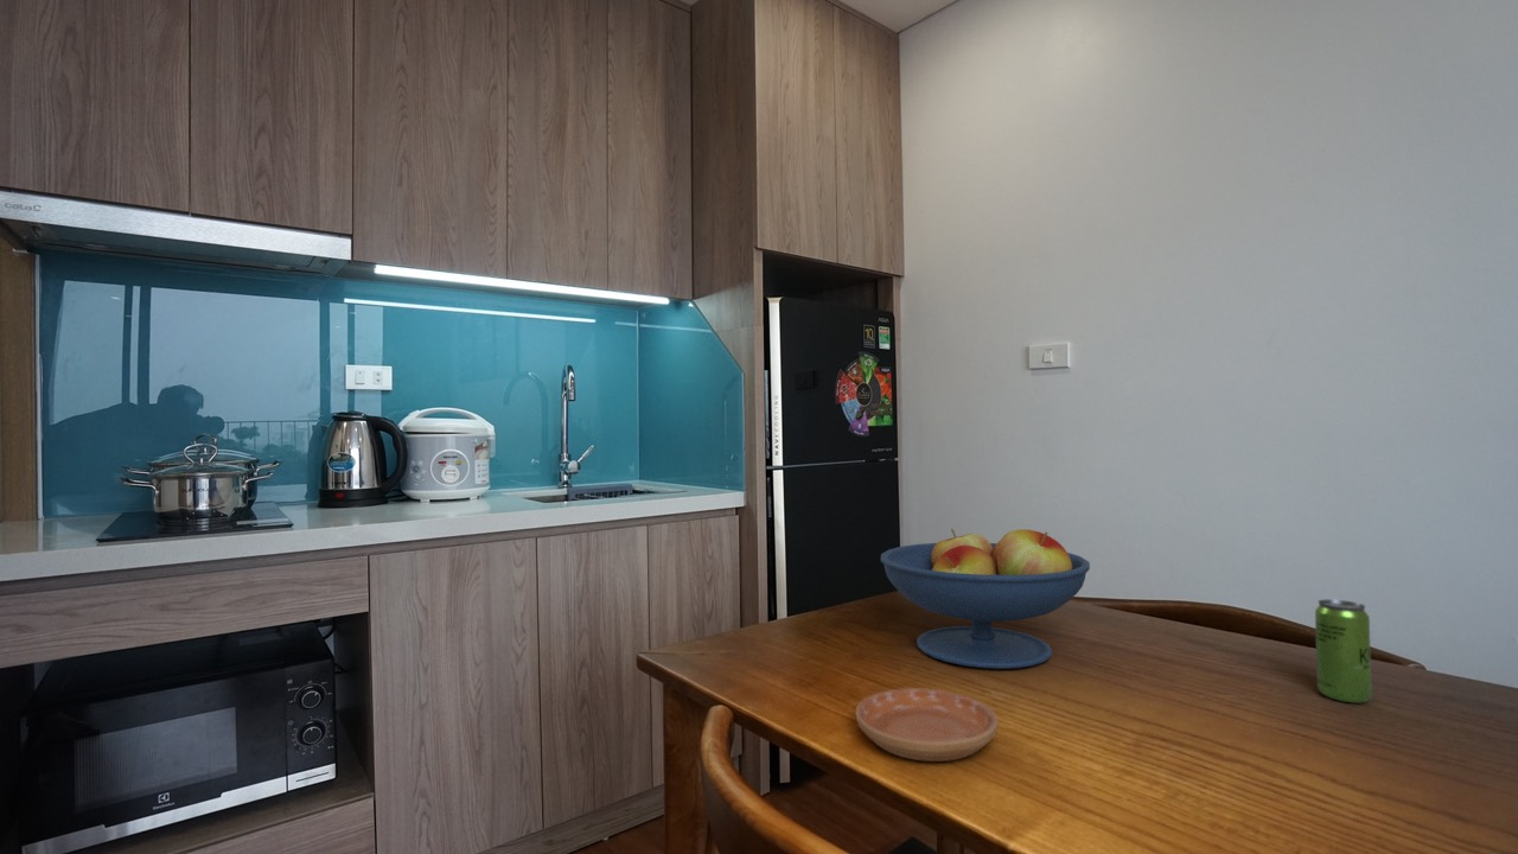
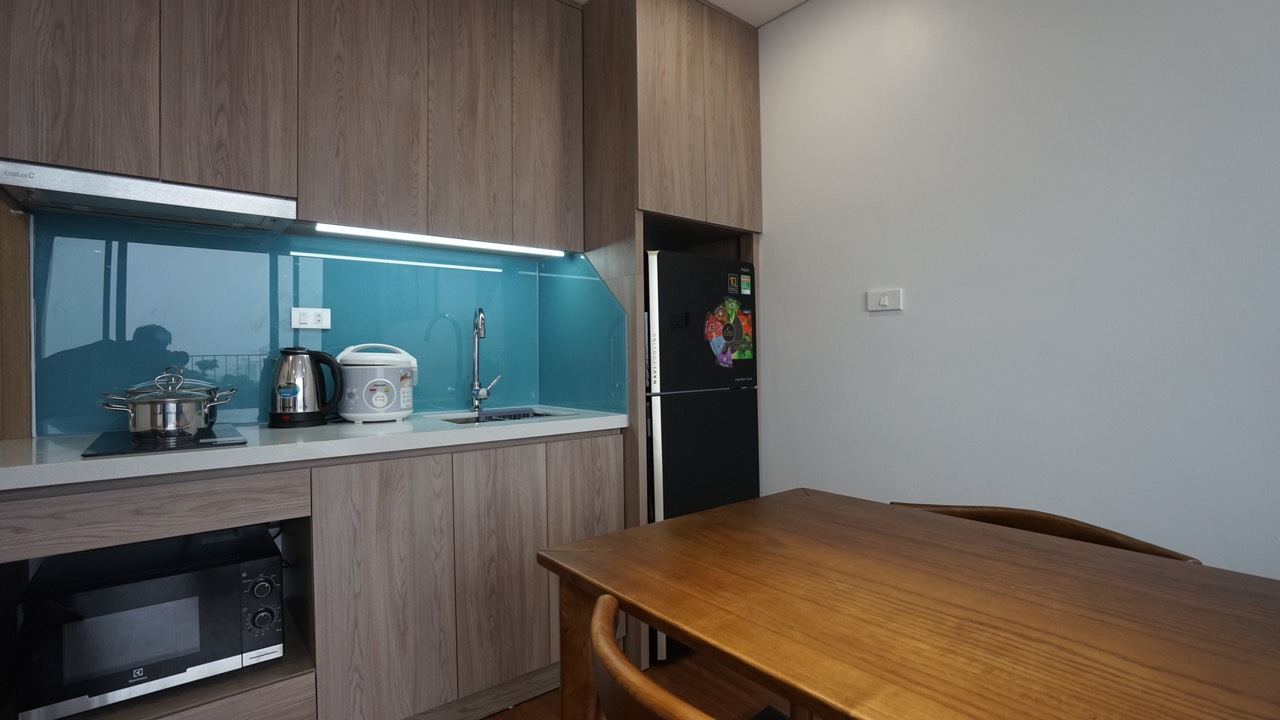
- saucer (925, 724)
- fruit bowl (981, 586)
- beverage can (1342, 649)
